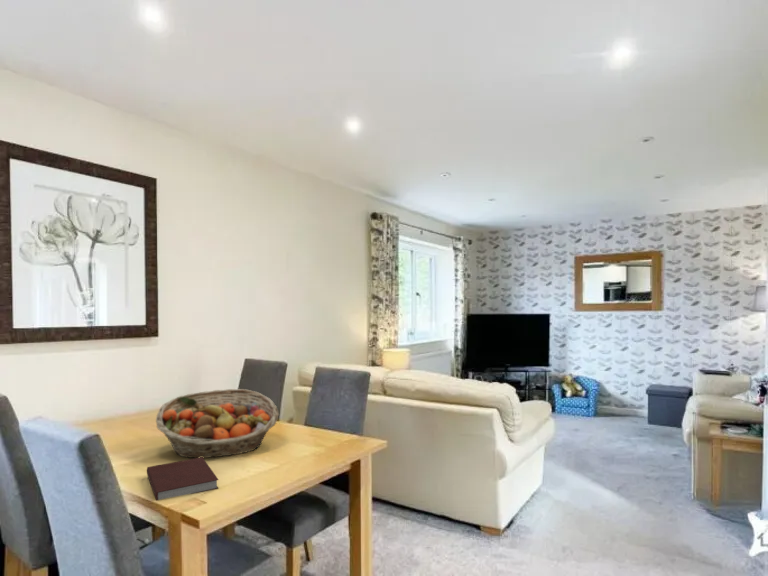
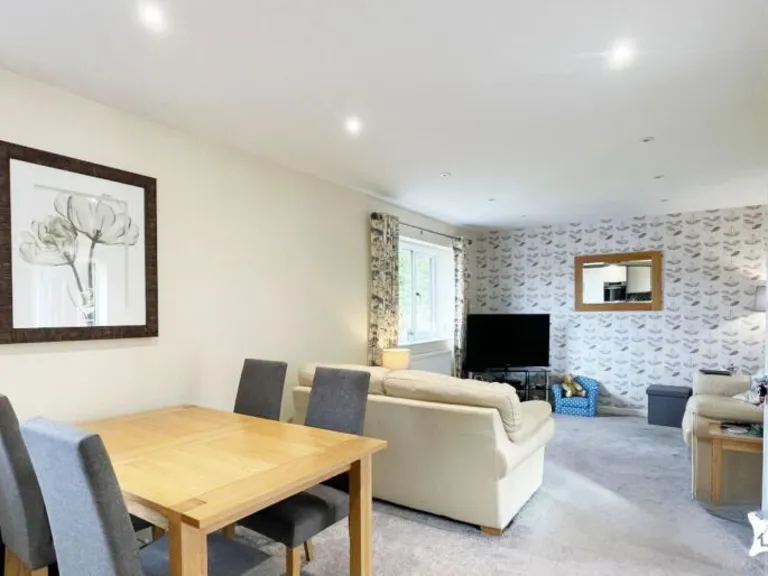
- notebook (181, 477)
- fruit basket (219, 422)
